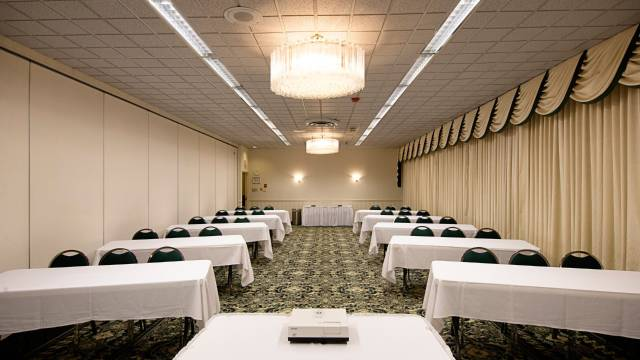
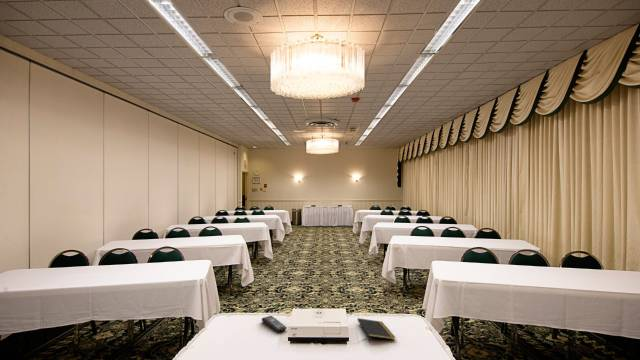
+ remote control (273, 323)
+ notepad (375, 328)
